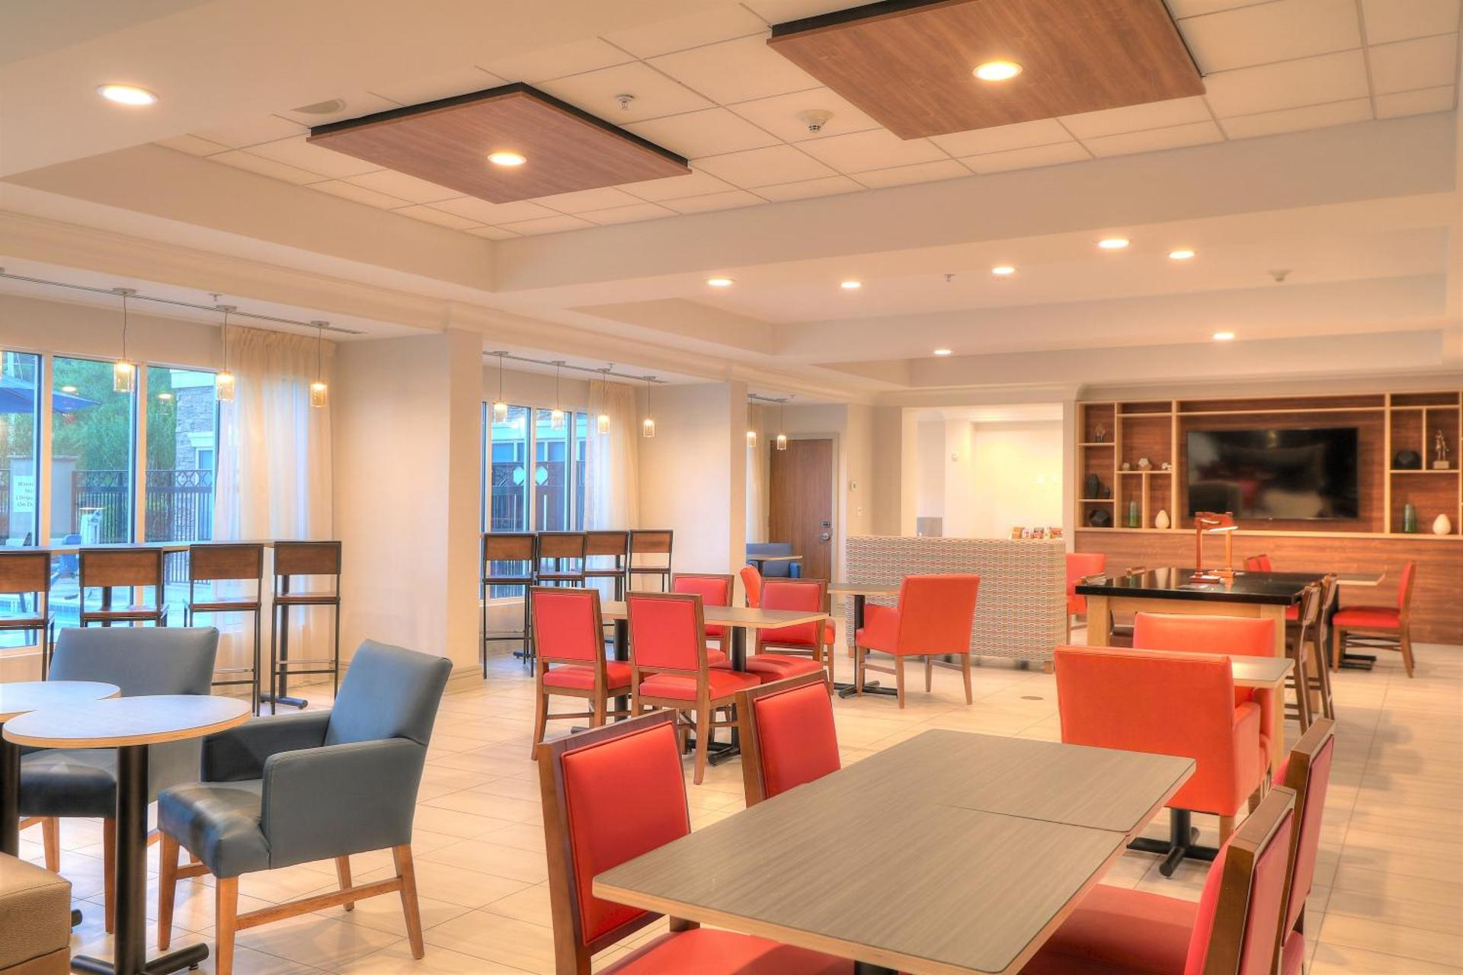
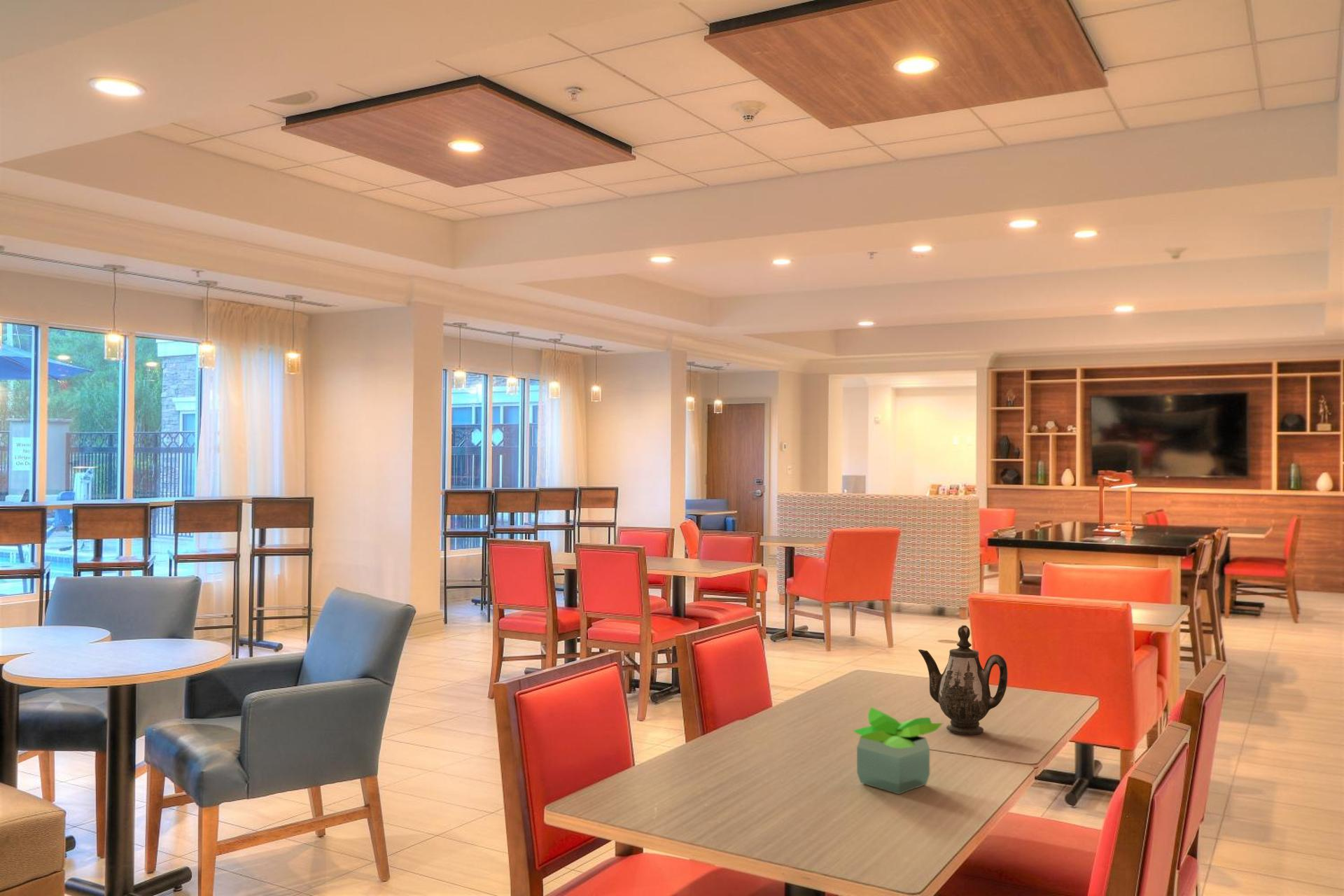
+ teapot (962, 678)
+ potted plant (895, 748)
